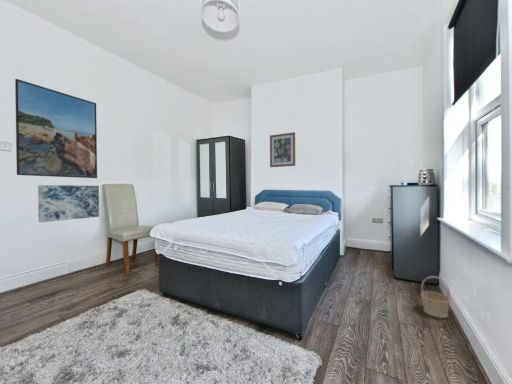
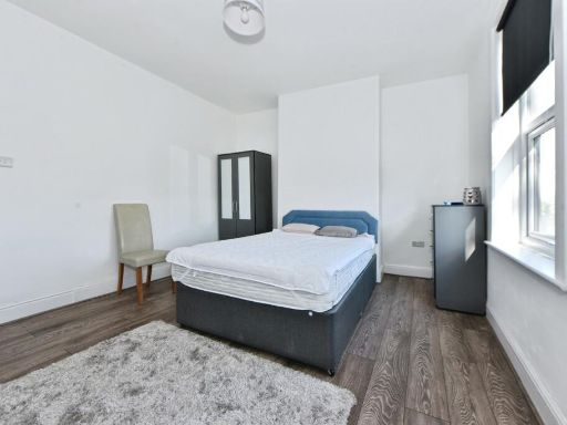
- wall art (282, 150)
- basket (435, 294)
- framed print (61, 134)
- wall art (71, 202)
